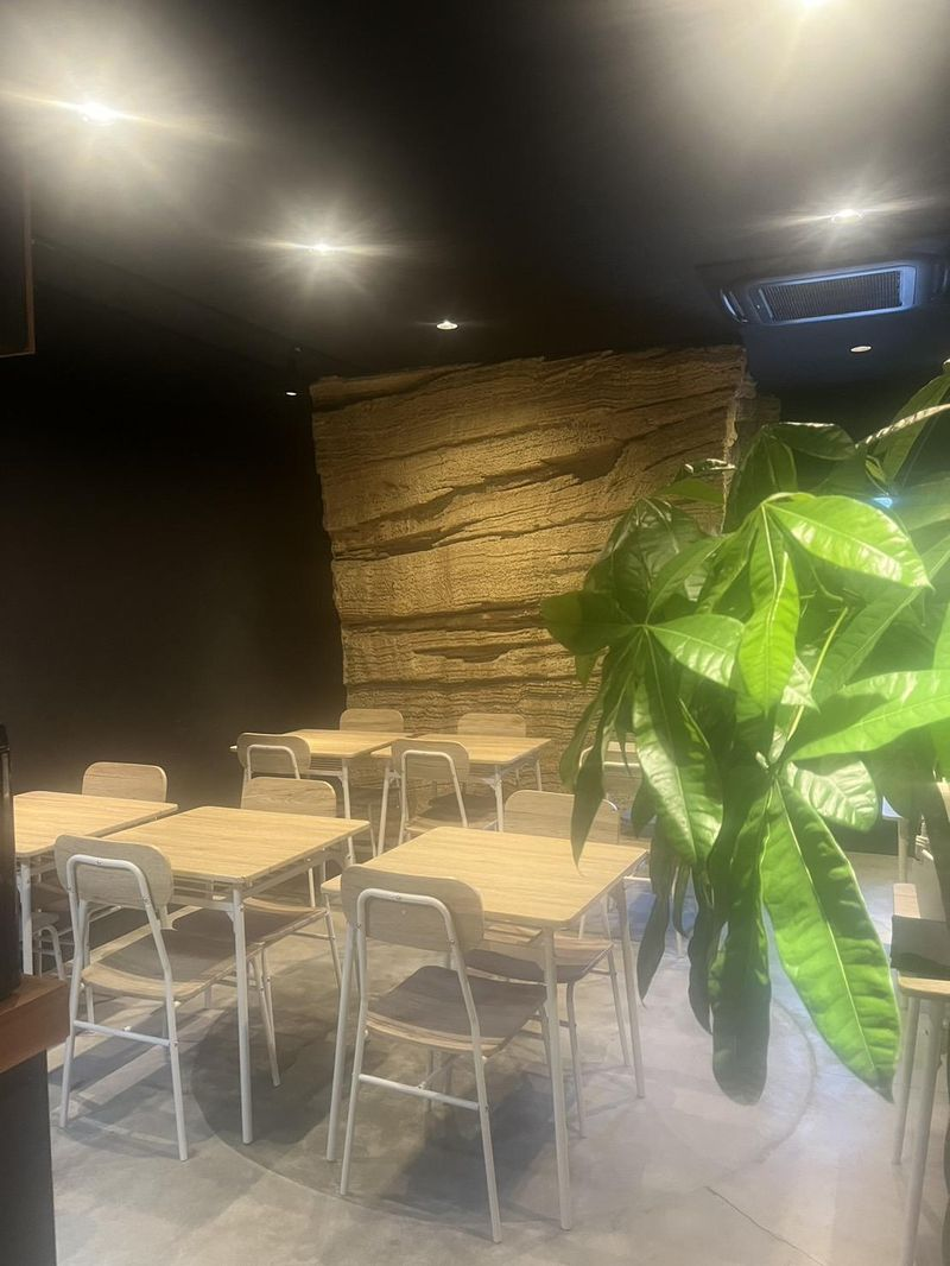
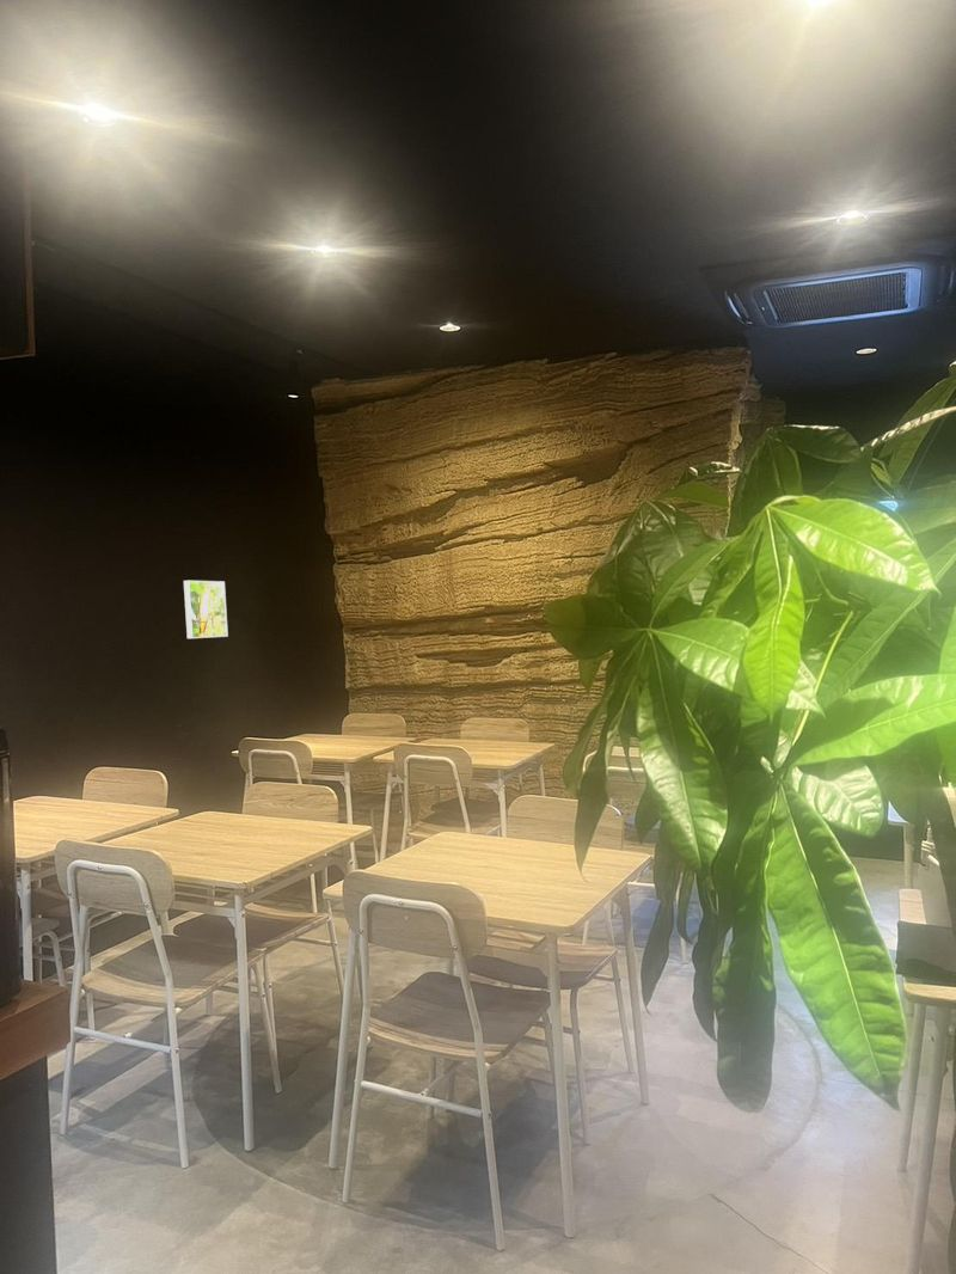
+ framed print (206, 608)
